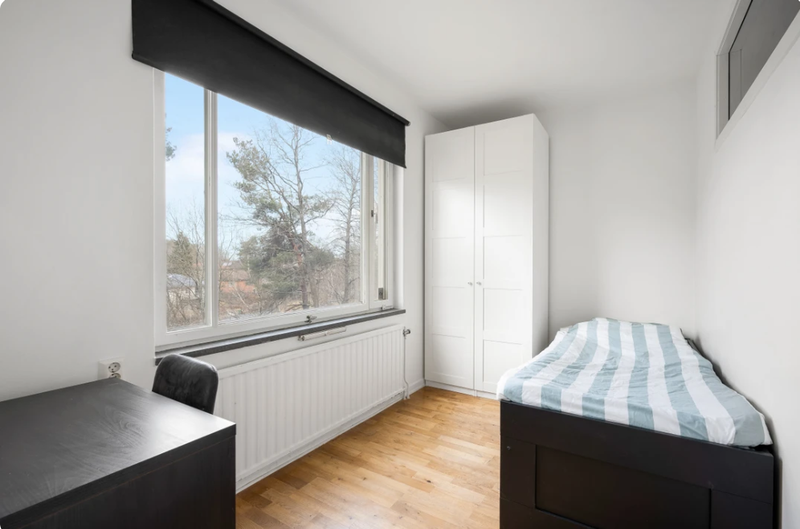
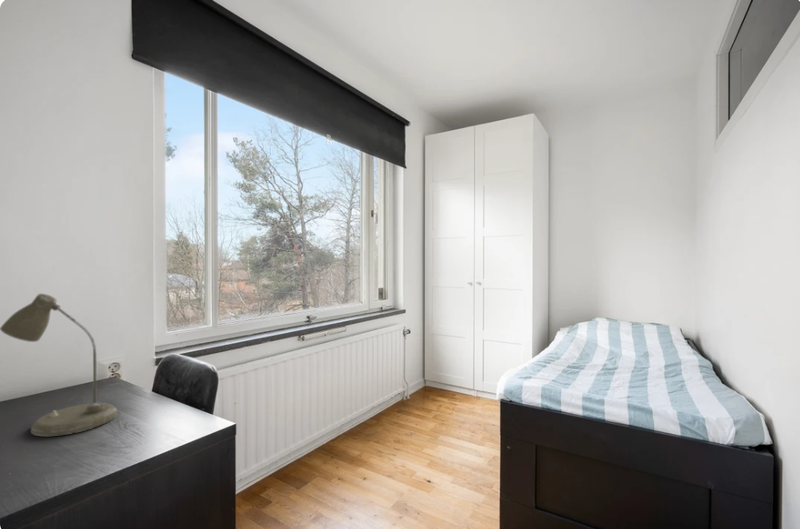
+ desk lamp (93, 358)
